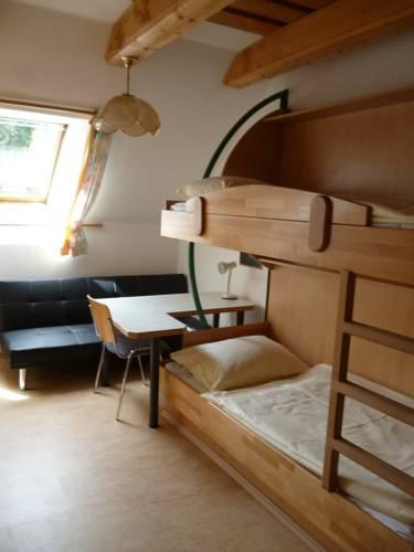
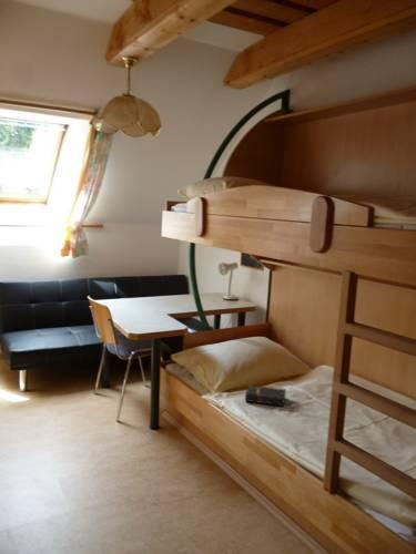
+ hardback book (265, 396)
